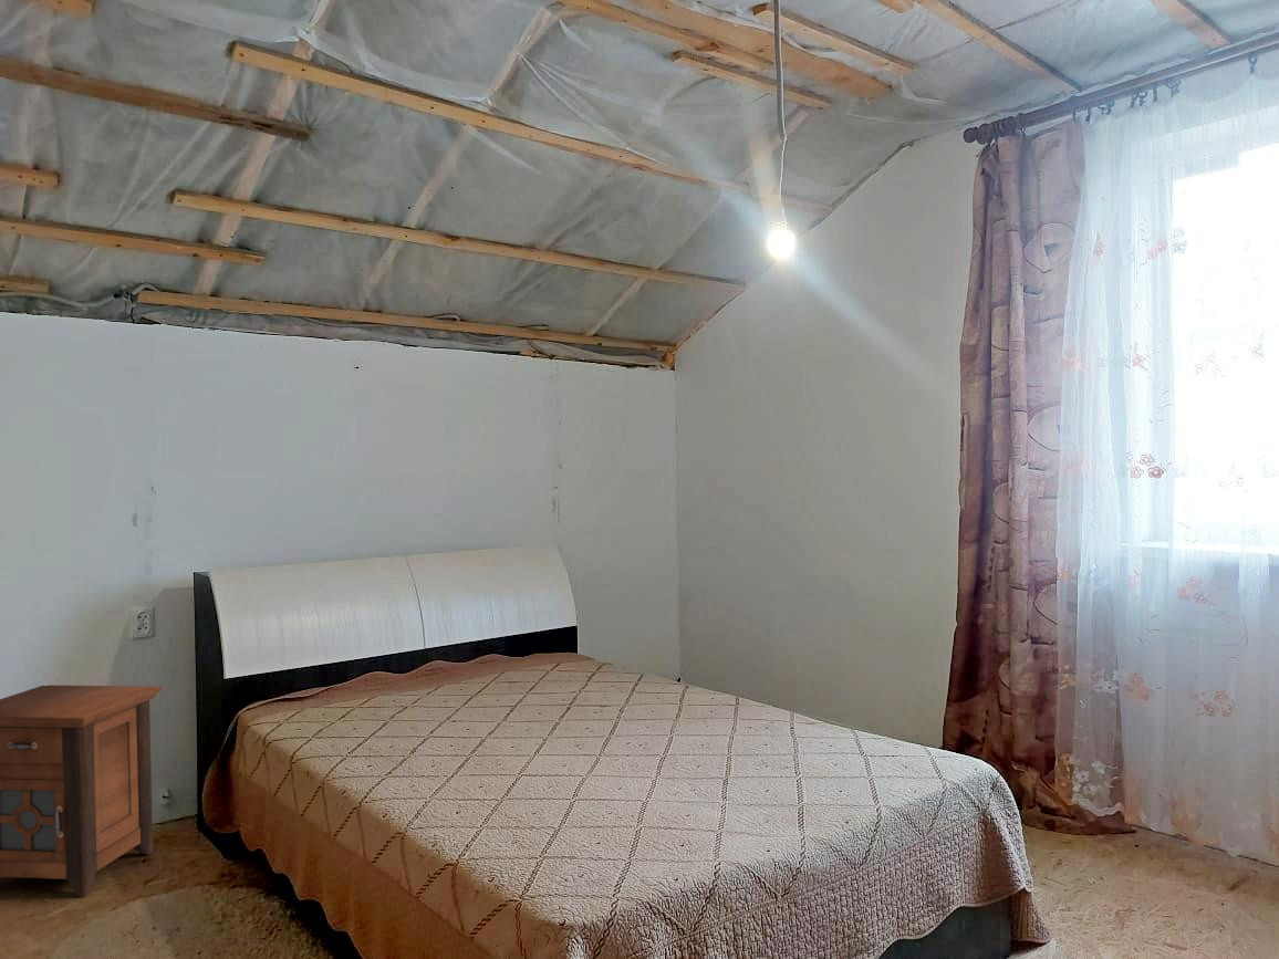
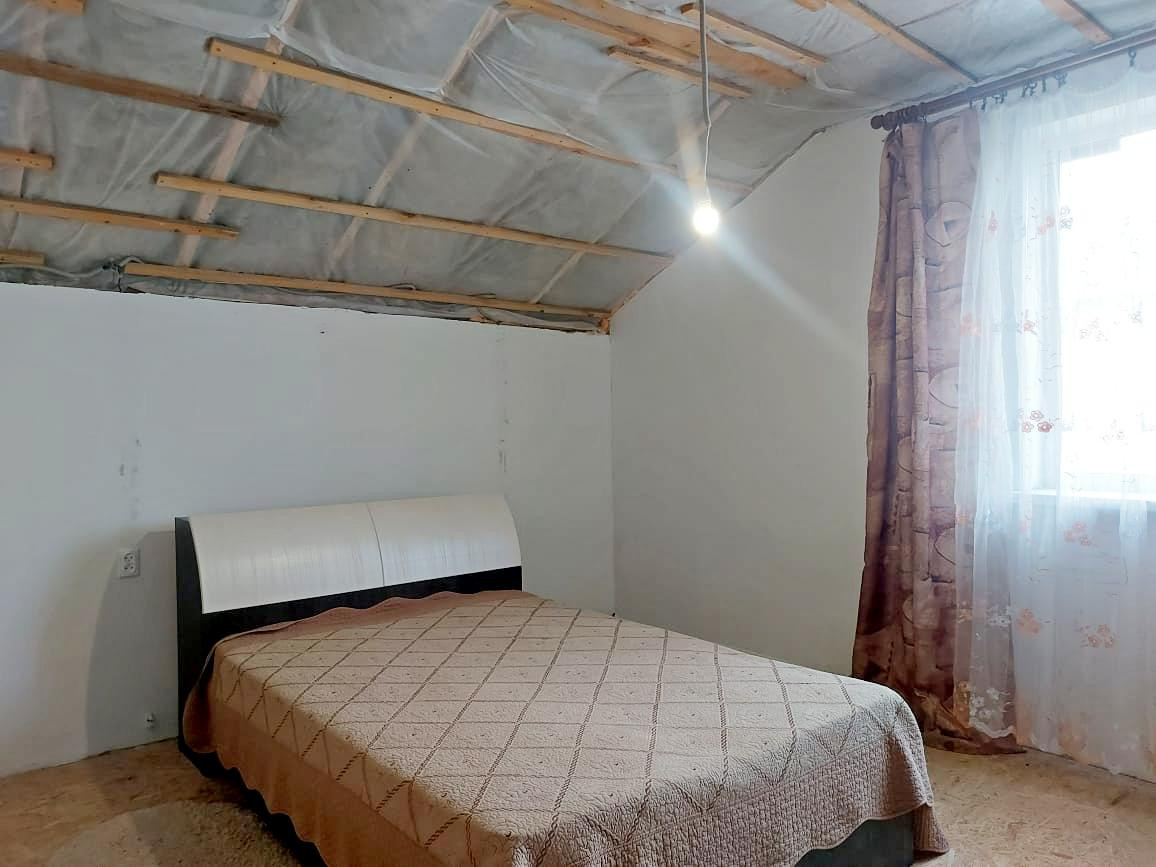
- nightstand (64, 785)
